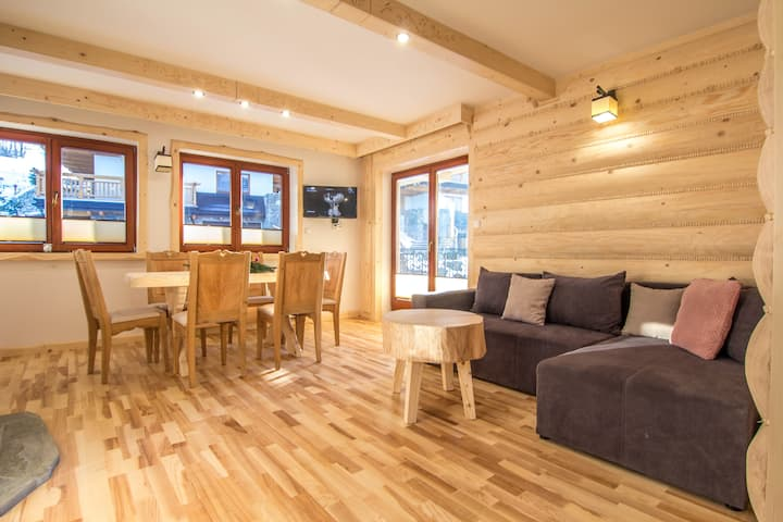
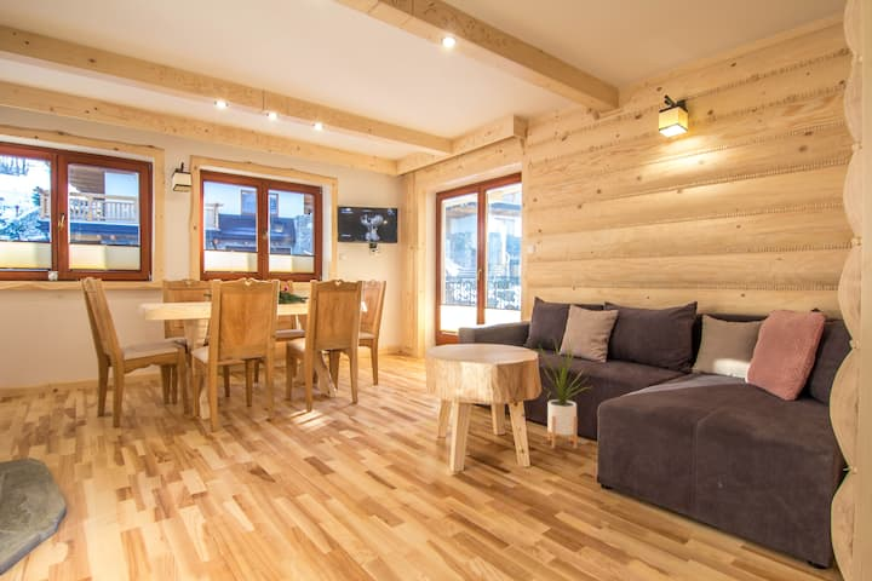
+ house plant (563, 389)
